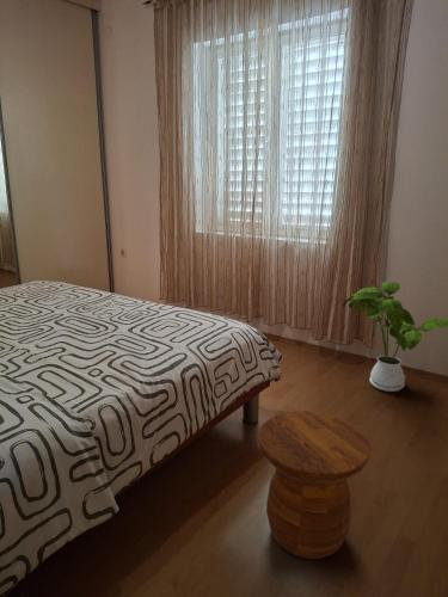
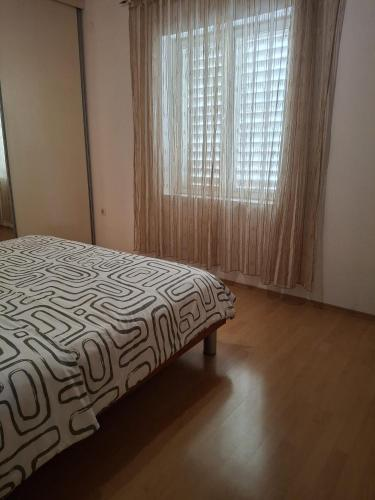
- side table (309, 487)
- house plant (393, 337)
